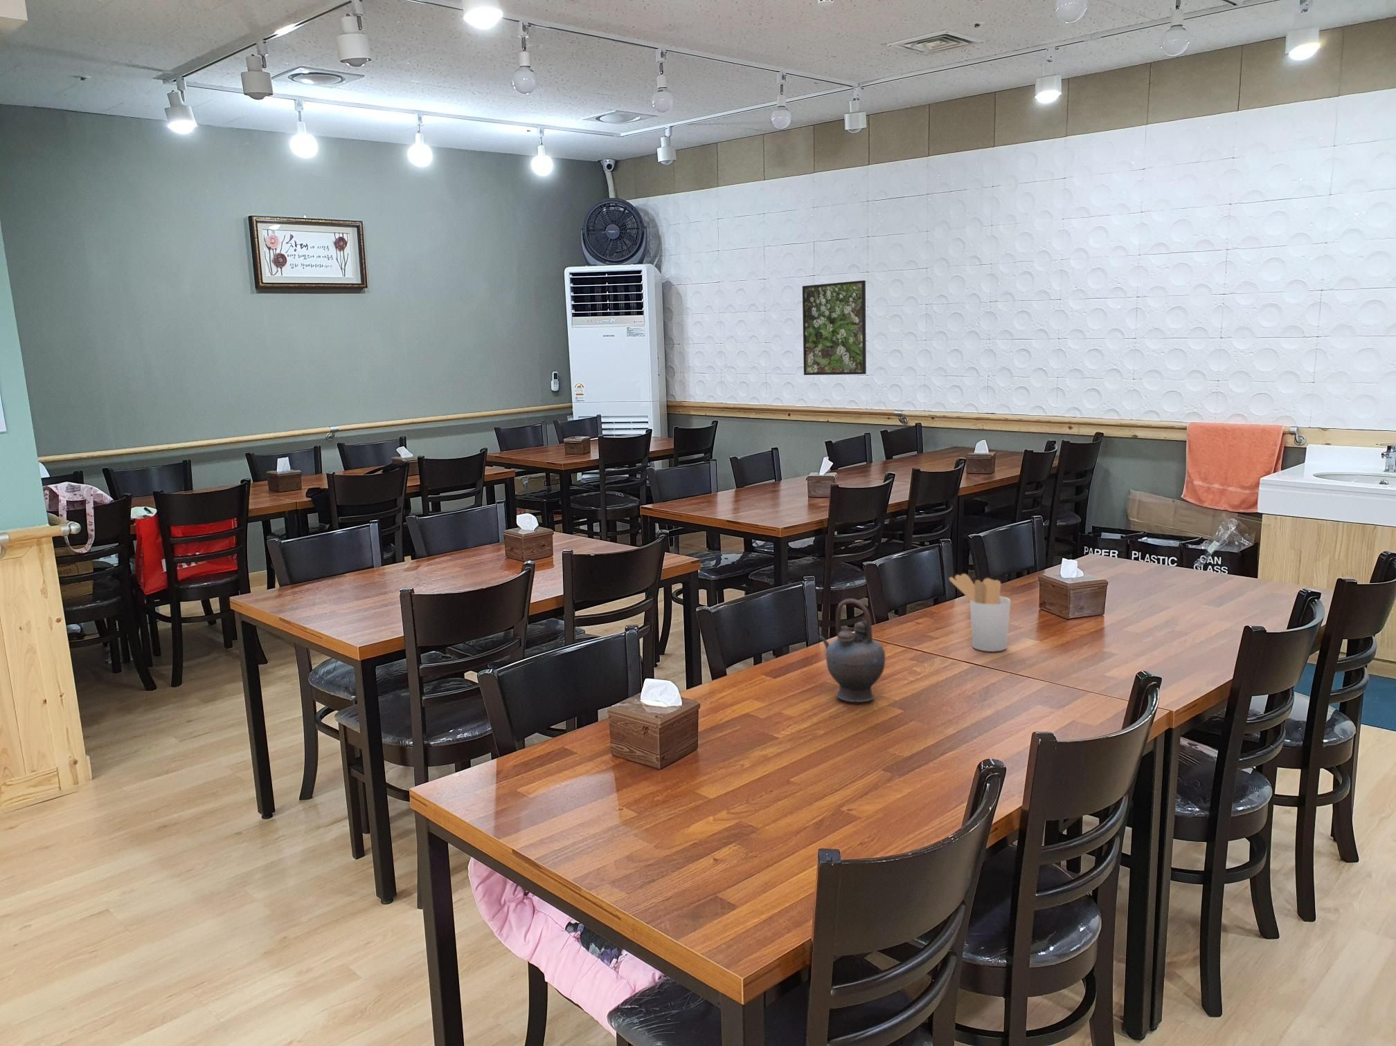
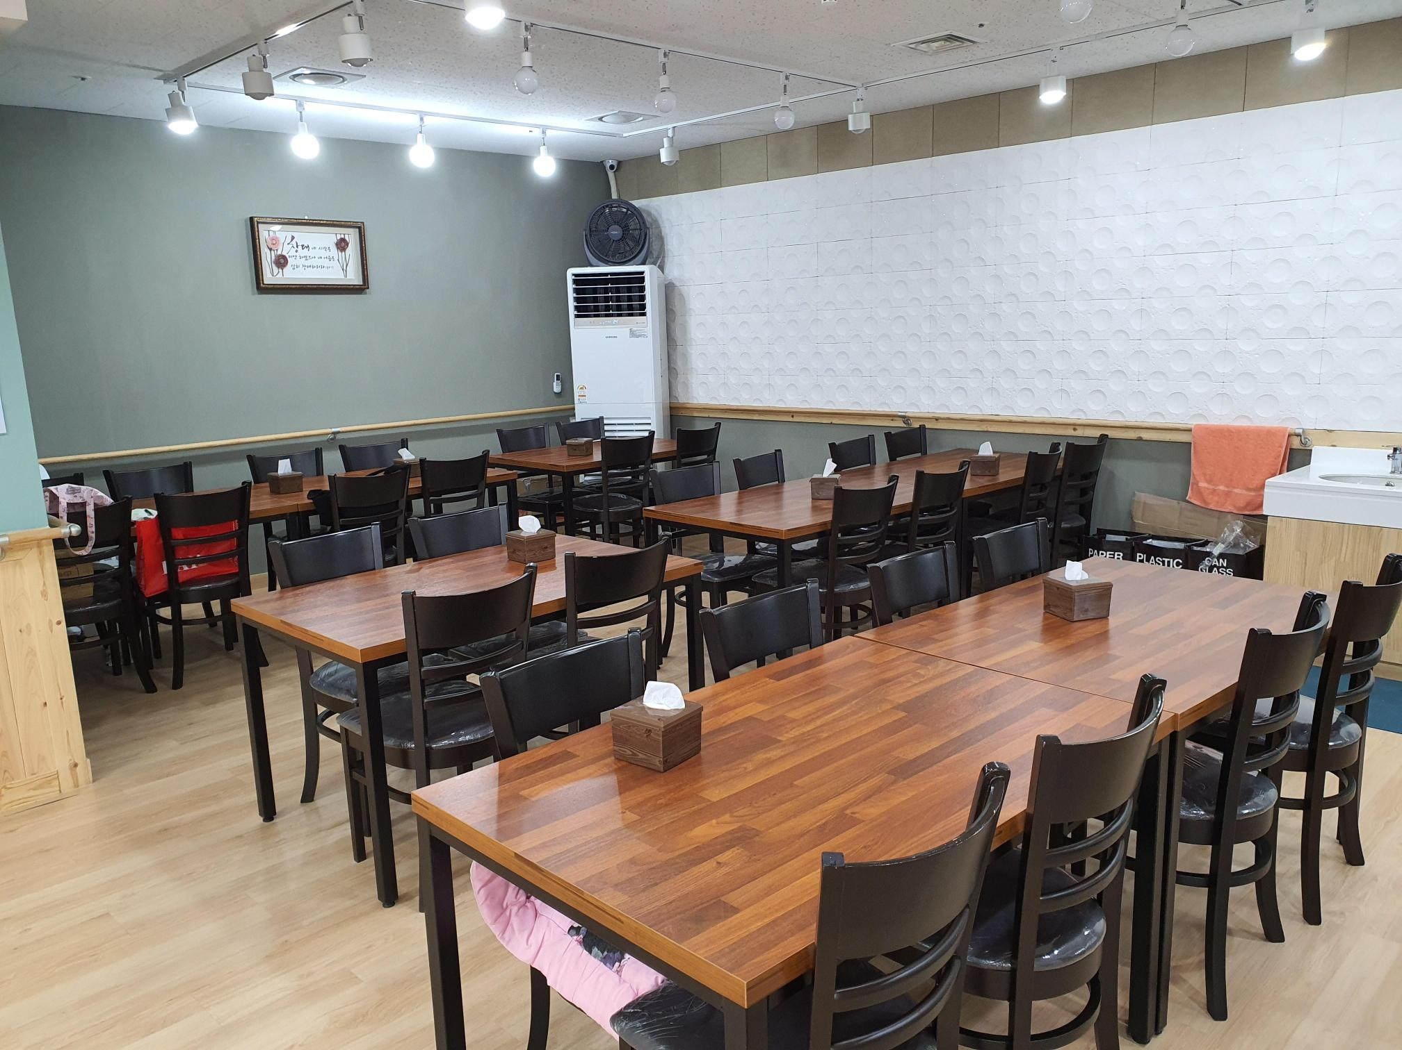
- utensil holder (979, 610)
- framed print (833, 330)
- teapot (849, 647)
